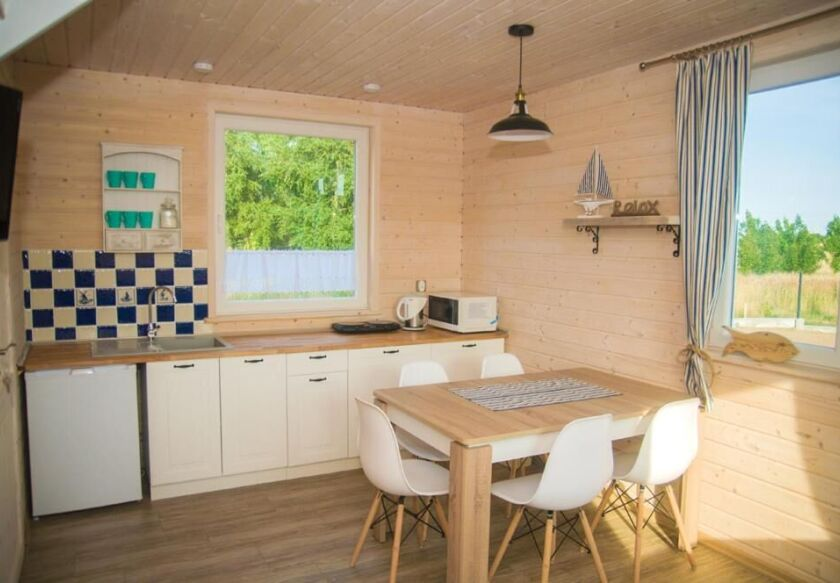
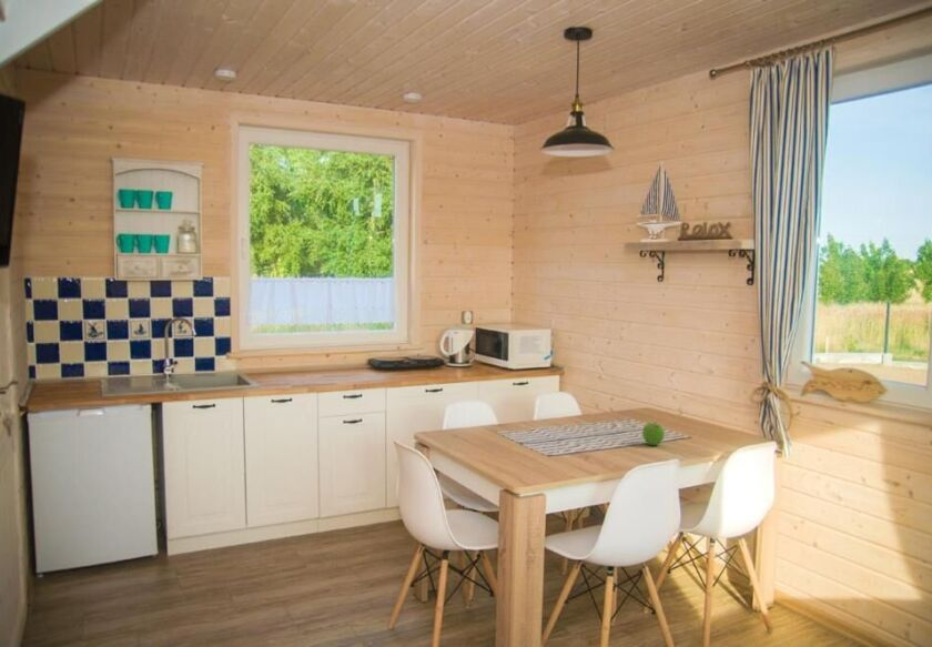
+ fruit (652, 433)
